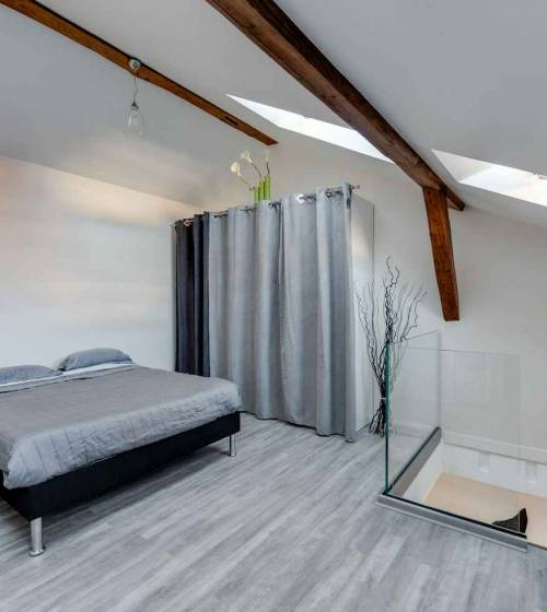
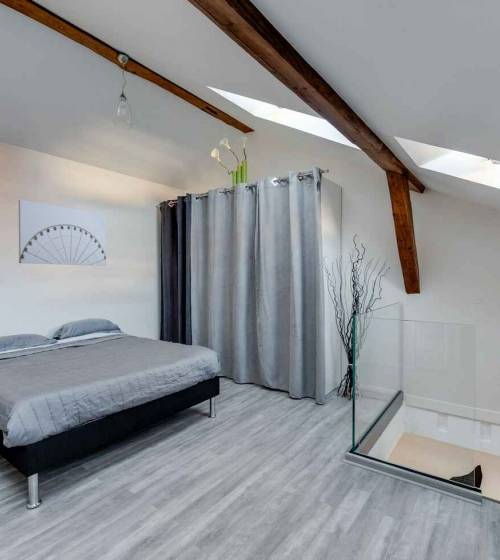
+ wall art (66, 236)
